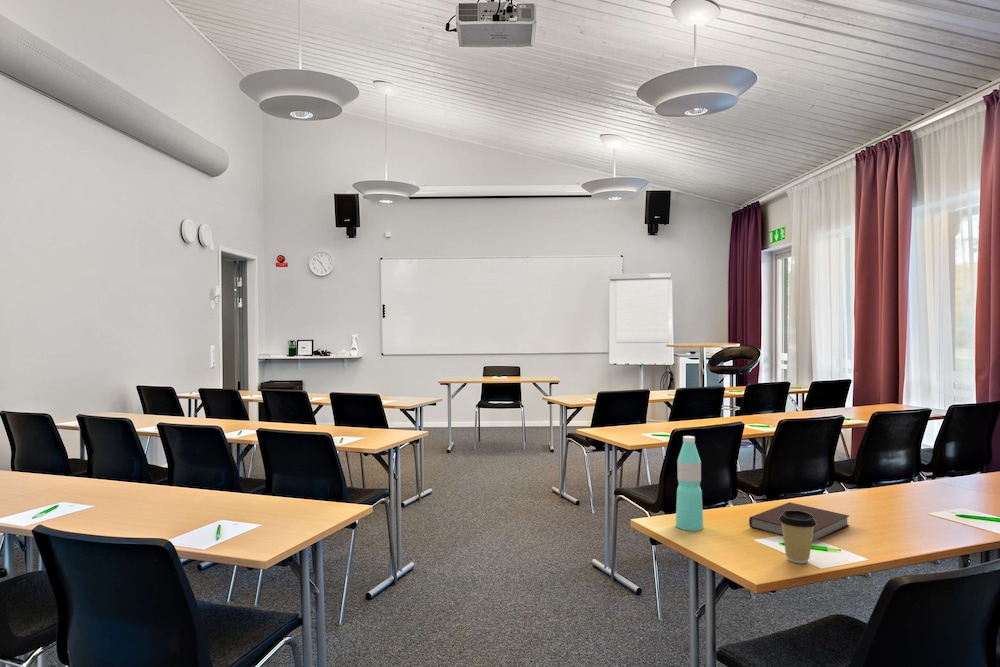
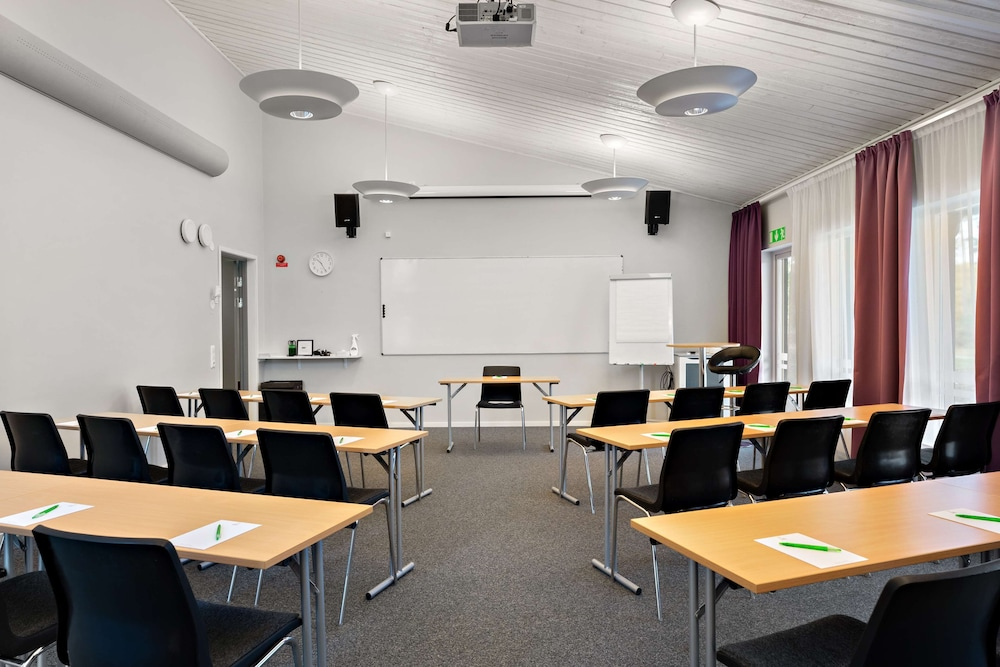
- notebook (800, 510)
- coffee cup (797, 536)
- water bottle (689, 481)
